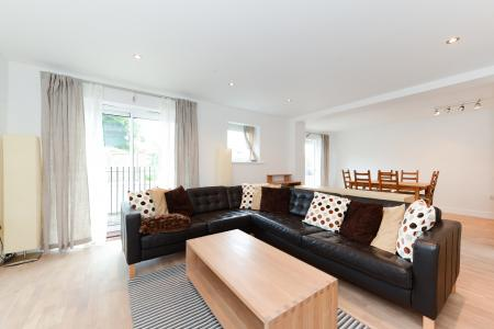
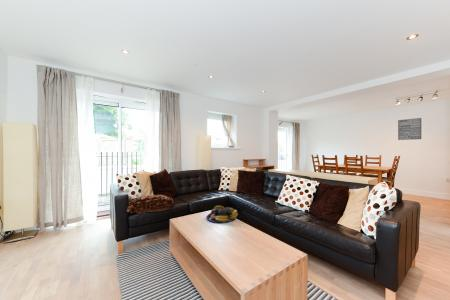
+ fruit bowl (221, 211)
+ wall art (409, 129)
